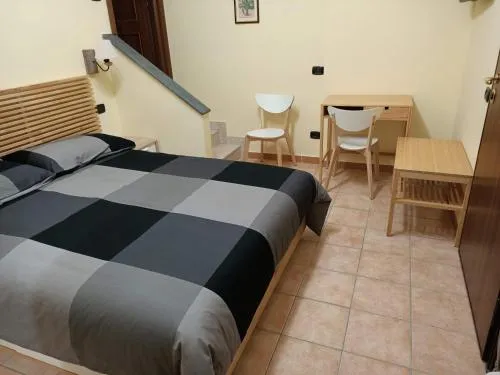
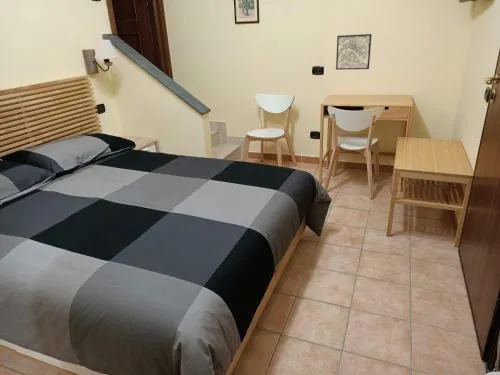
+ wall art (353, 52)
